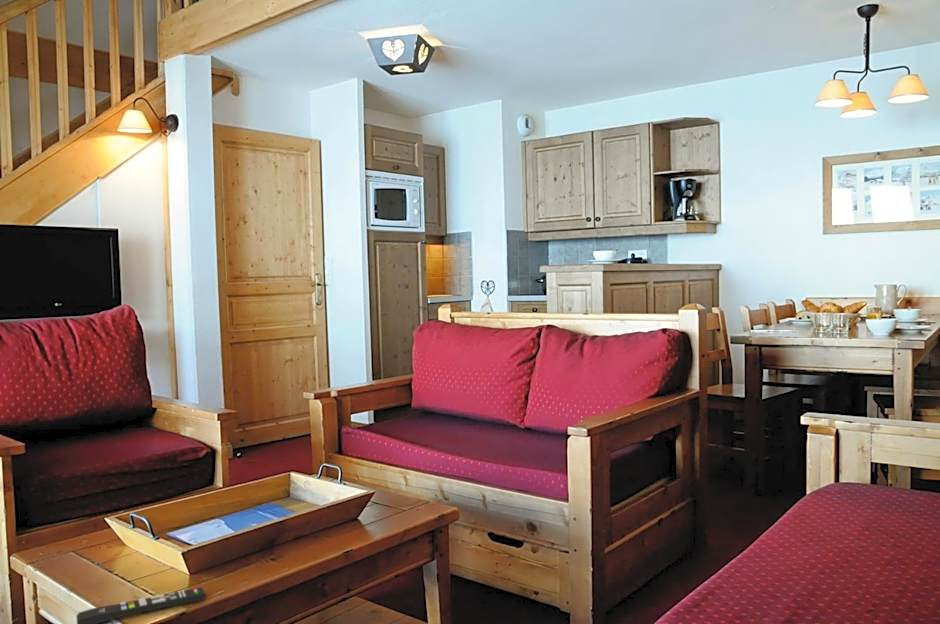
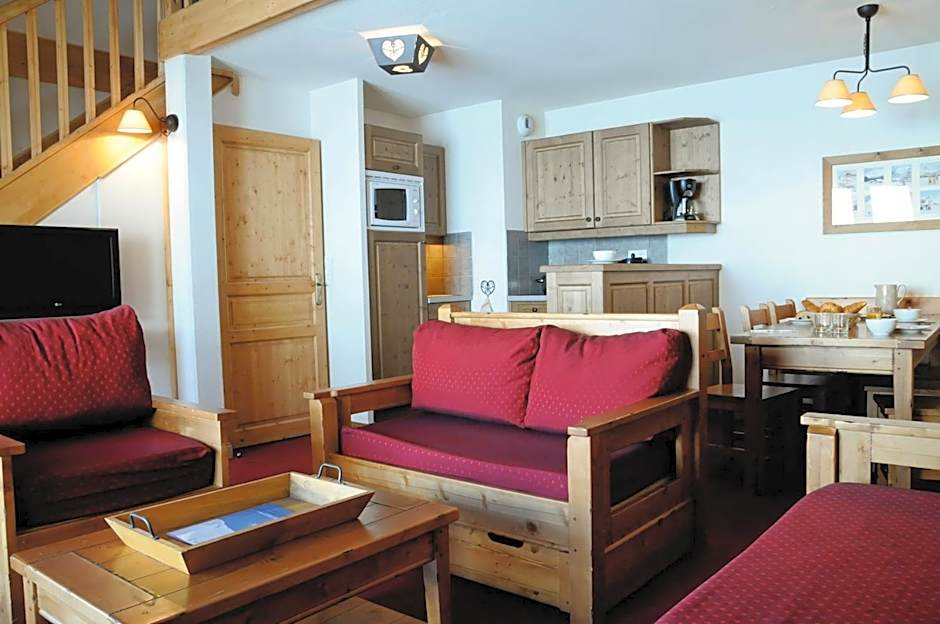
- remote control (143, 606)
